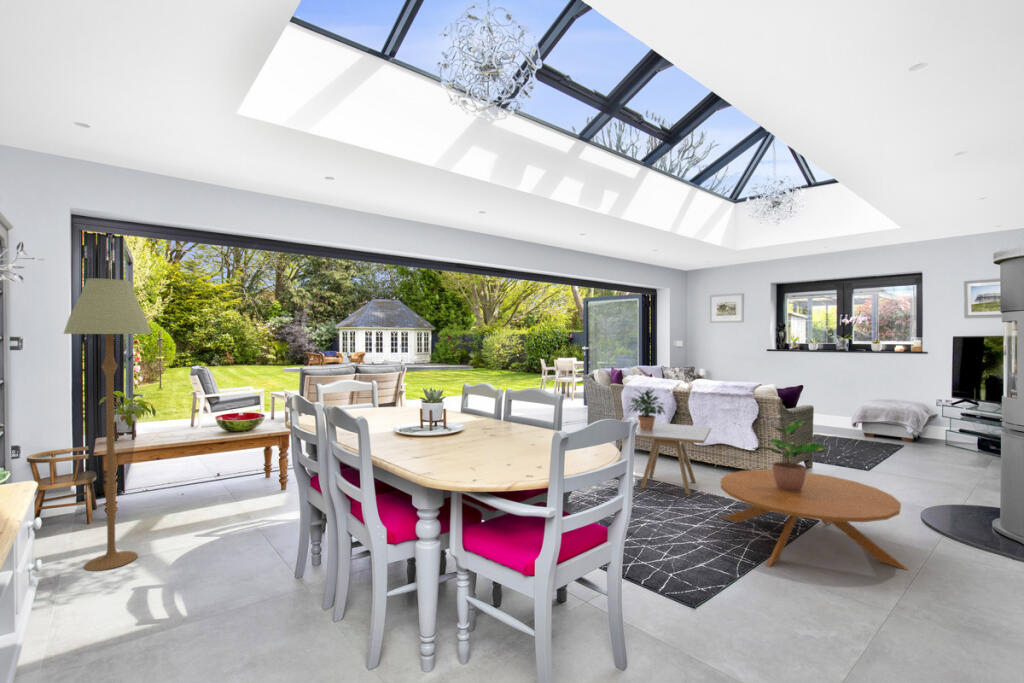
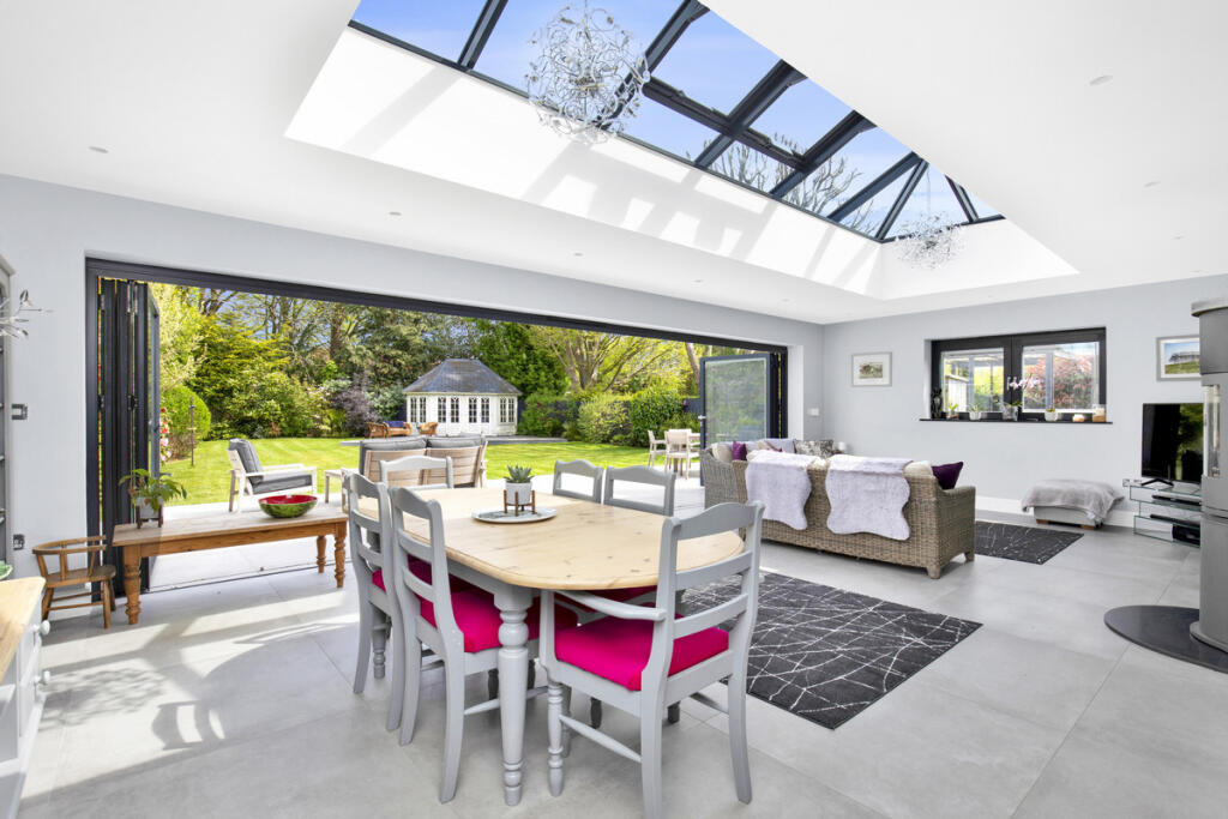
- floor lamp (110, 421)
- potted plant (645, 408)
- potted plant (788, 455)
- coffee table (803, 515)
- side table (677, 453)
